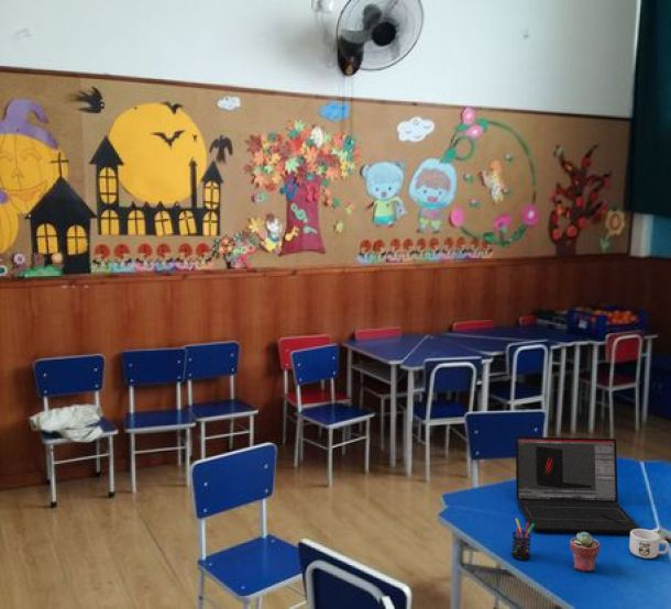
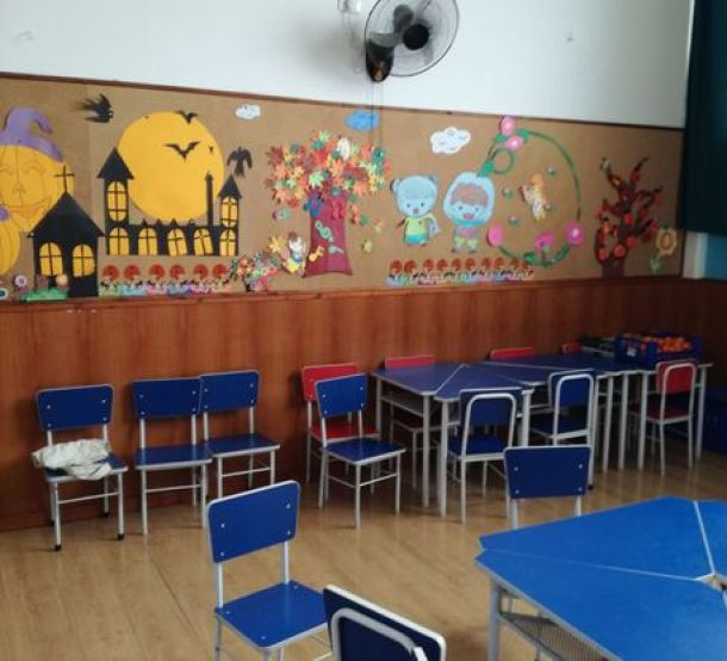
- pen holder (524, 538)
- laptop (575, 483)
- mug (649, 544)
- potted succulent (584, 550)
